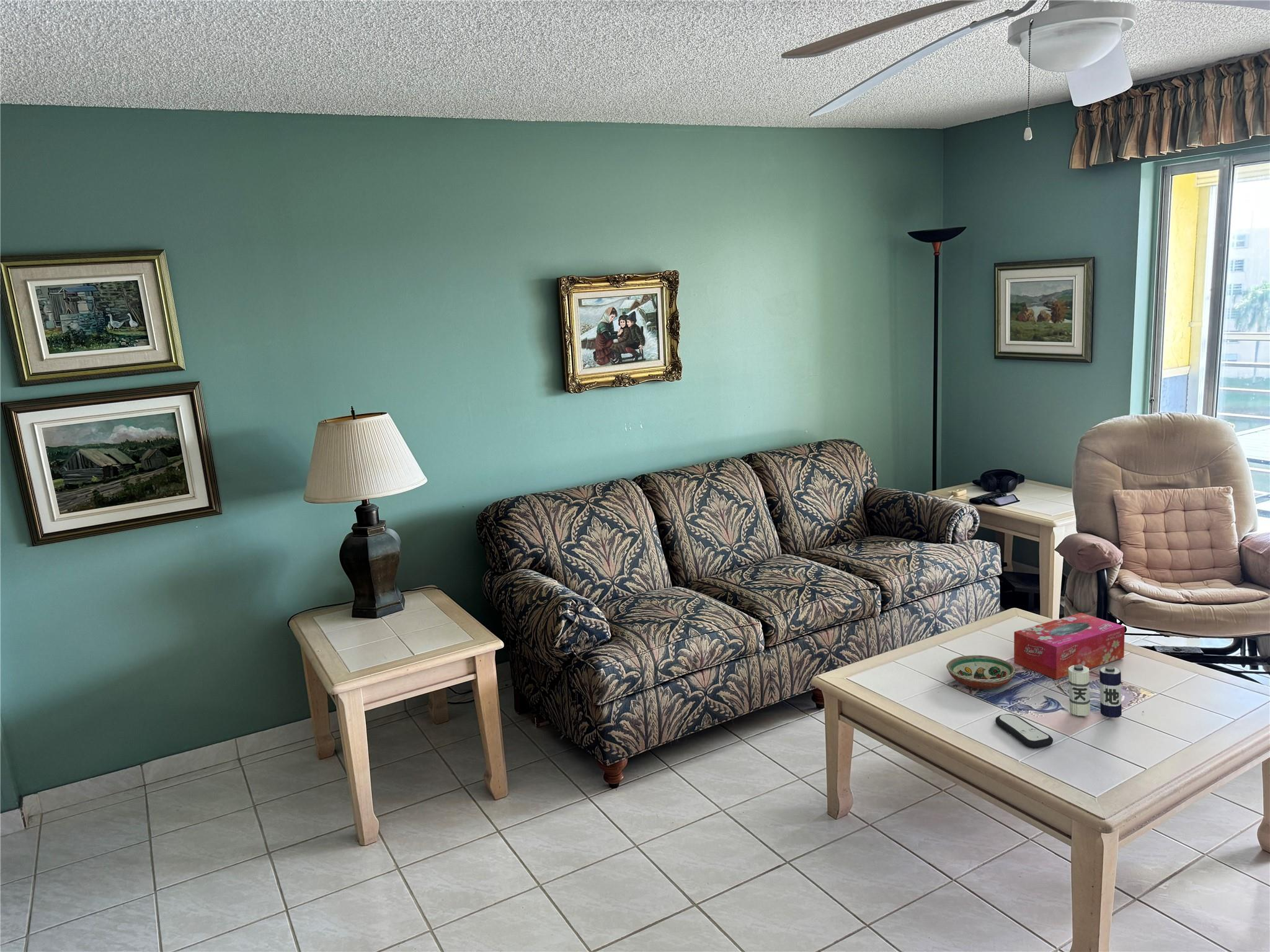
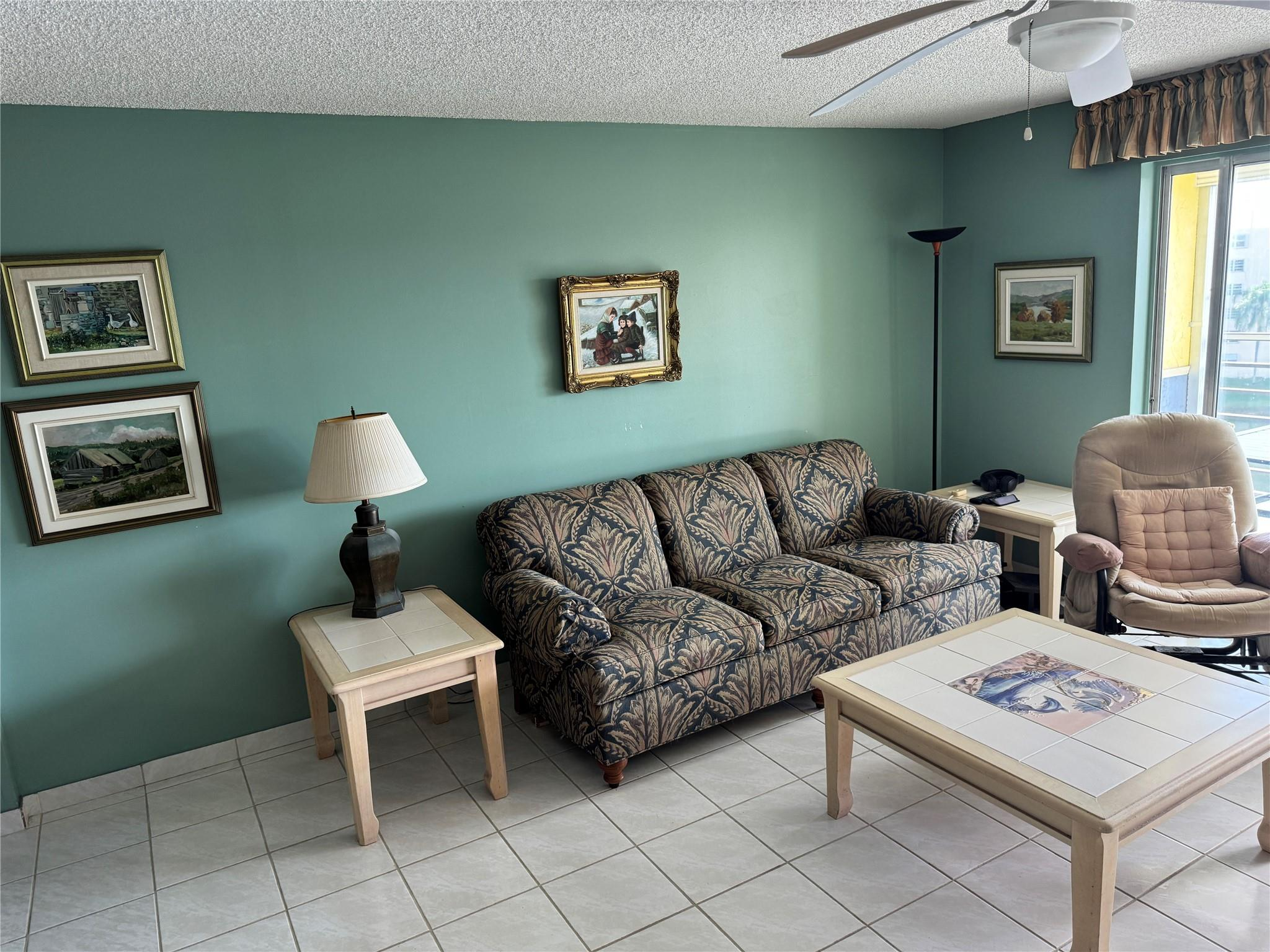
- decorative bowl (980, 675)
- candle (1106, 690)
- remote control (1022, 729)
- tissue box (1068, 645)
